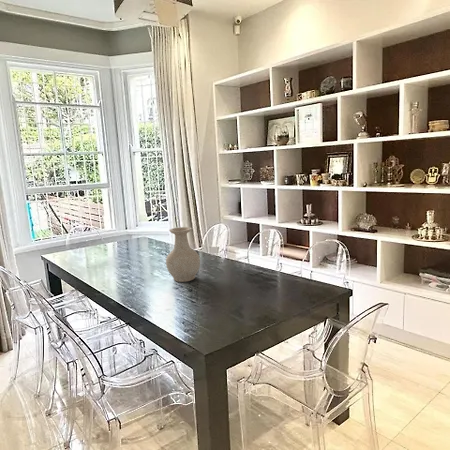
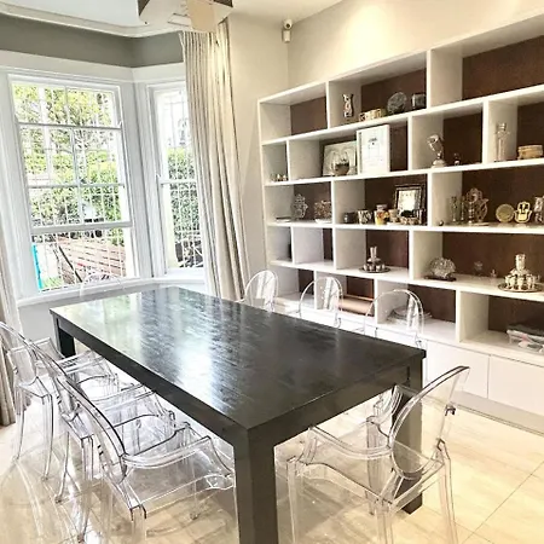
- vase (182, 254)
